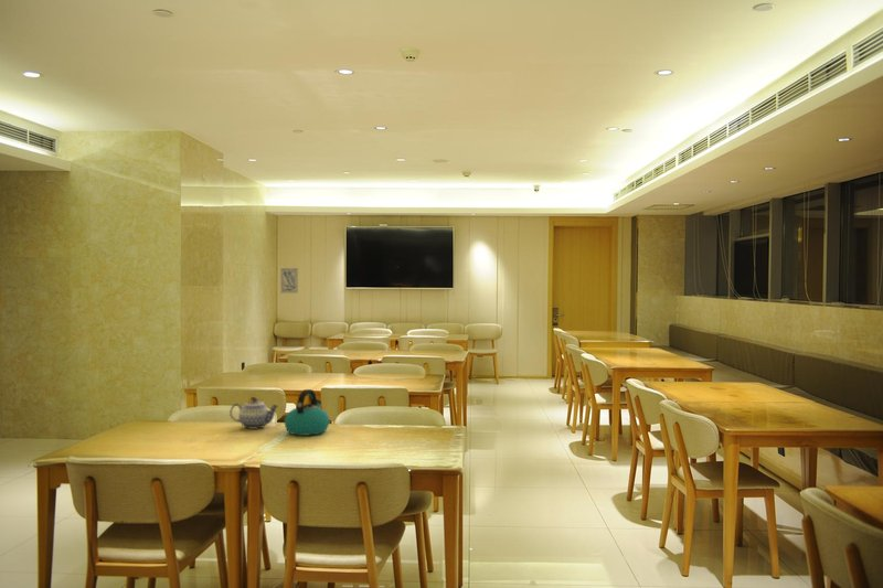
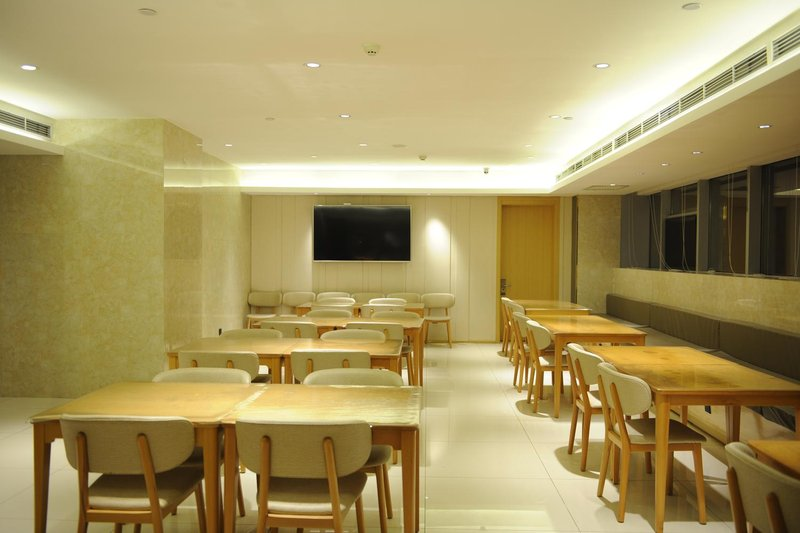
- teapot (254, 411)
- wall art (289, 280)
- kettle (308, 409)
